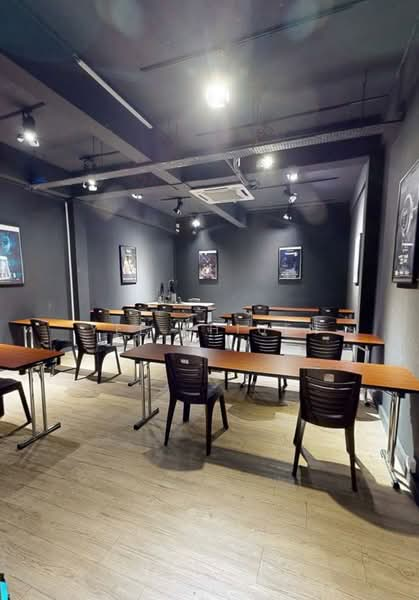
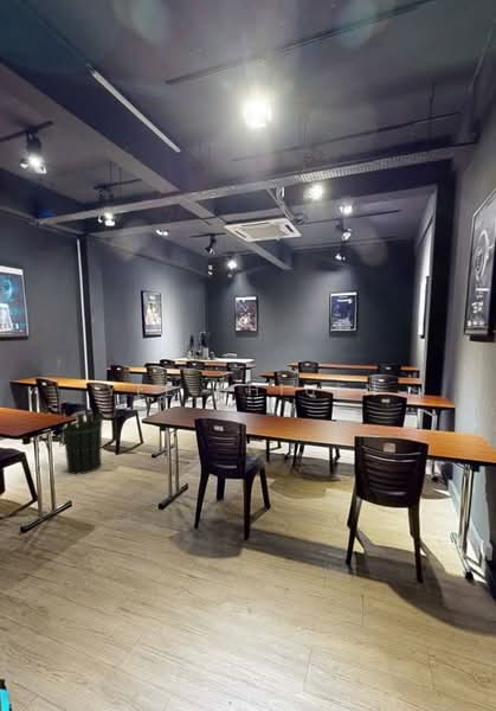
+ waste bin (83, 442)
